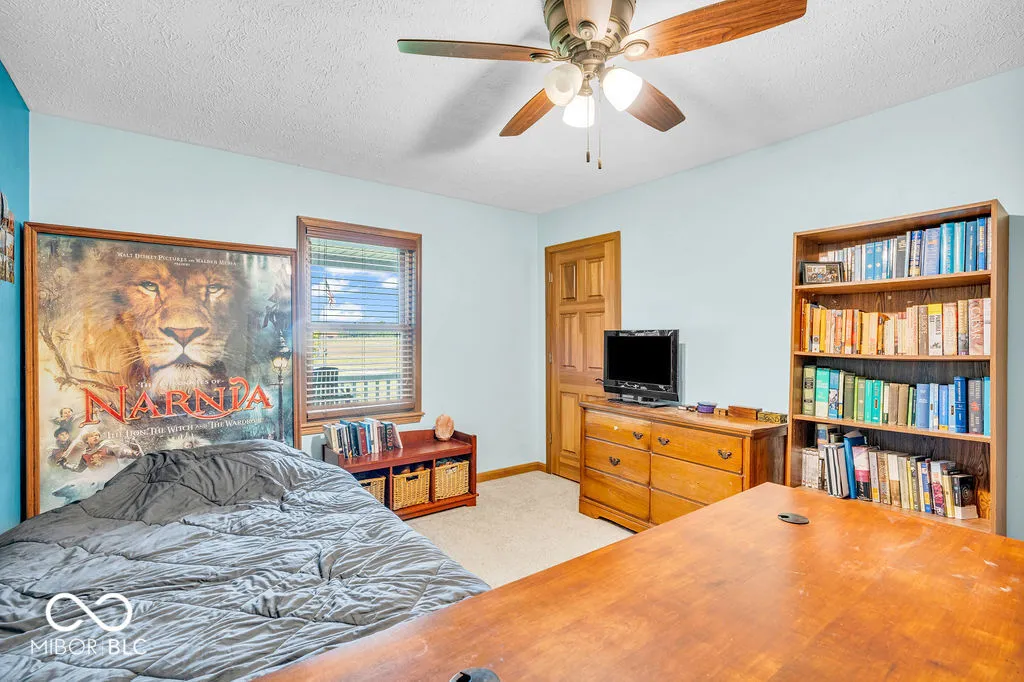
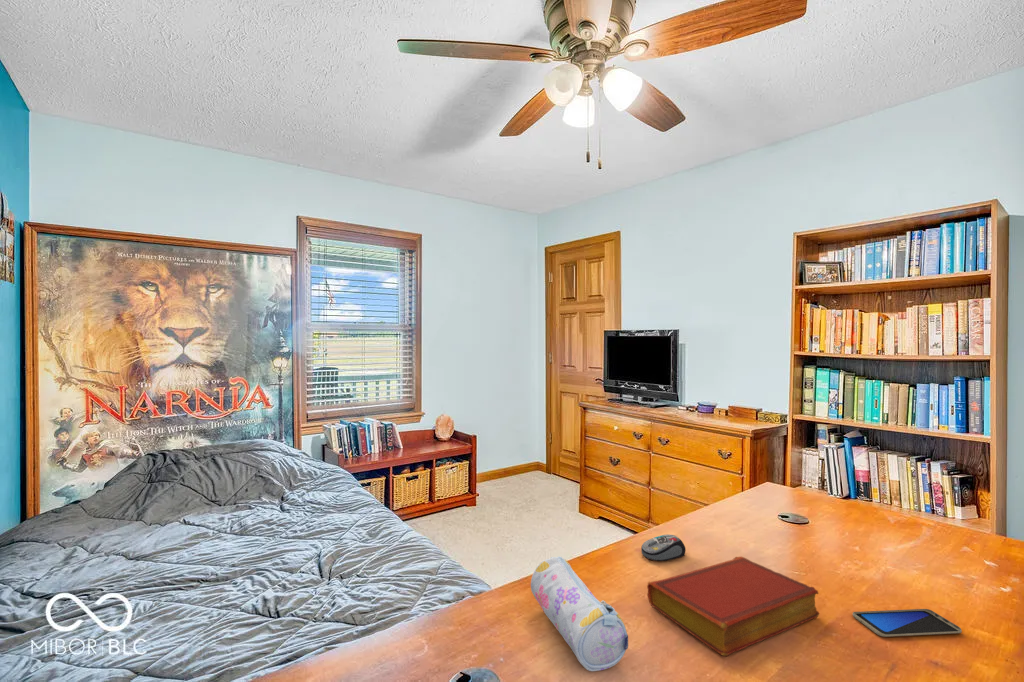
+ pencil case (574, 607)
+ smartphone (905, 622)
+ computer mouse (663, 545)
+ book (731, 596)
